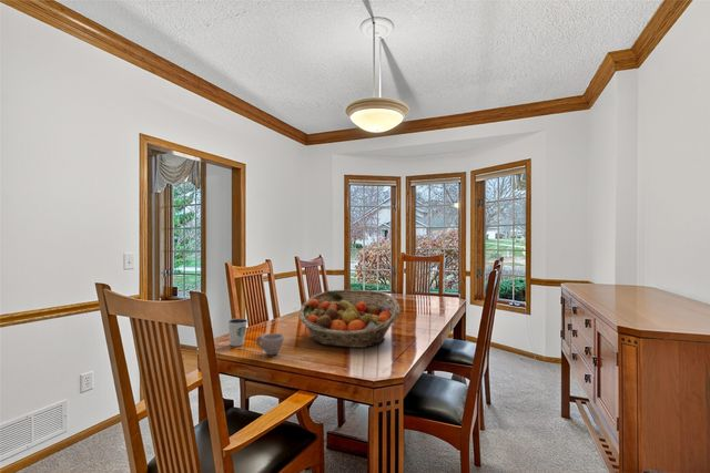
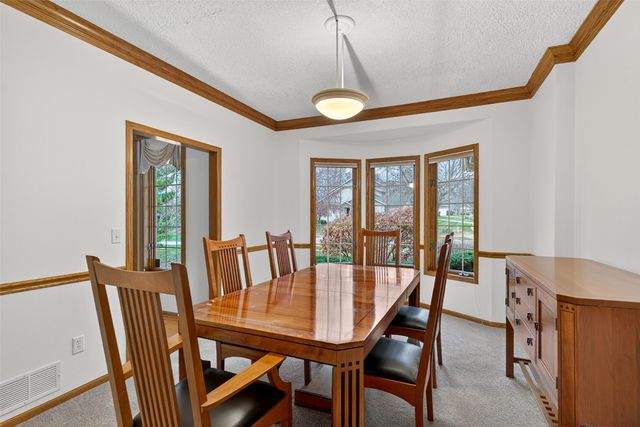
- cup (268, 345)
- dixie cup (237, 332)
- fruit basket (348, 316)
